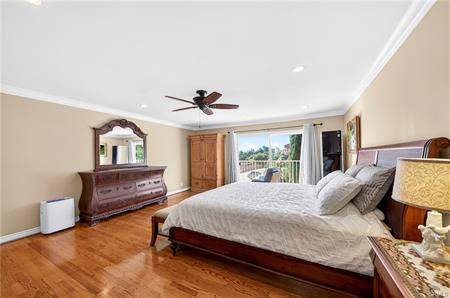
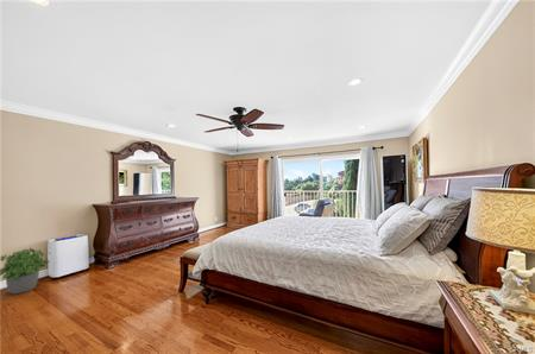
+ potted plant (24, 268)
